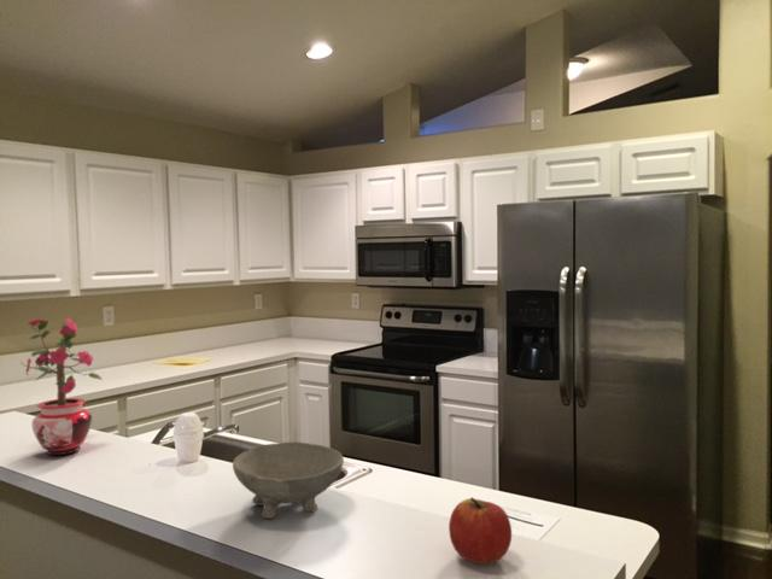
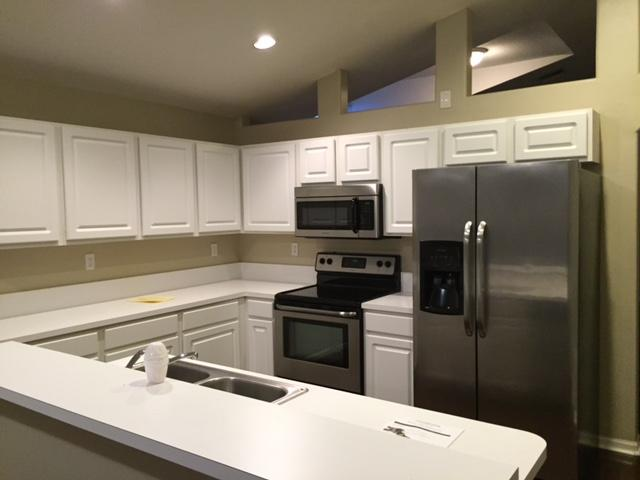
- bowl (288, 481)
- apple (480, 527)
- potted plant (64, 382)
